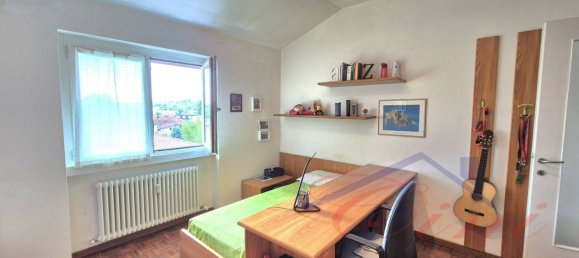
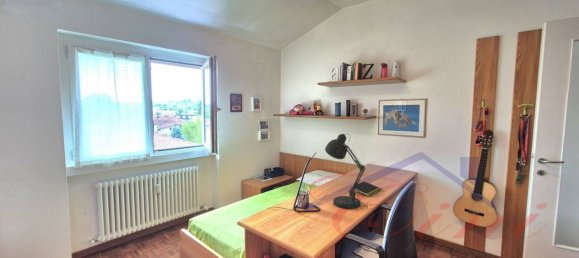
+ desk lamp (343, 158)
+ notepad (366, 188)
